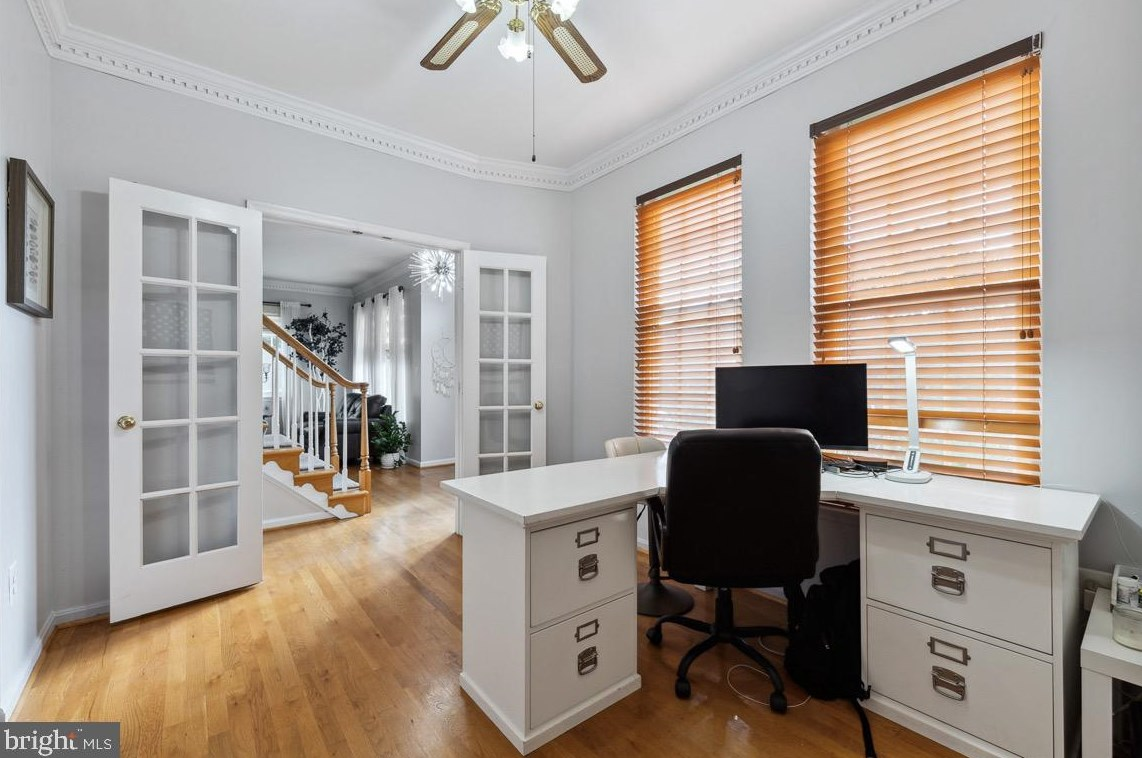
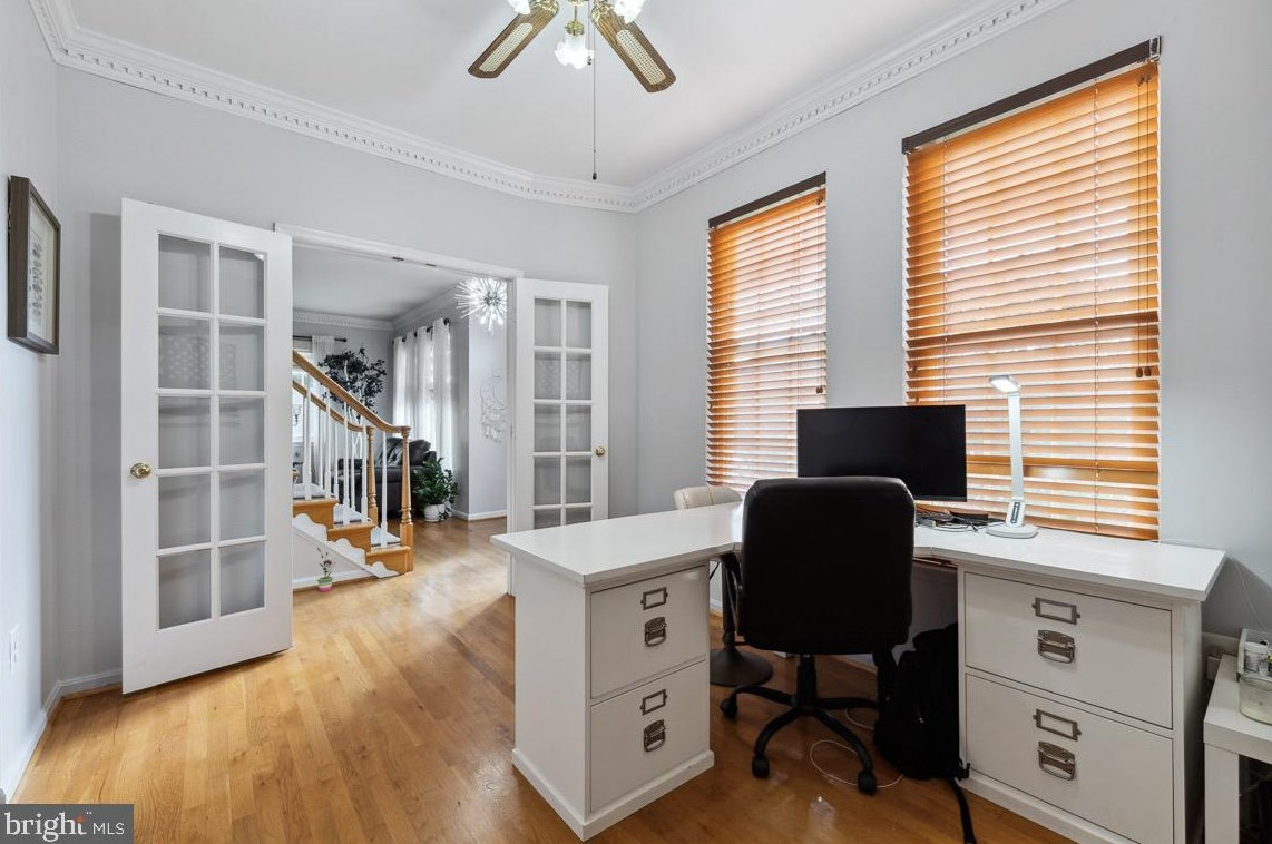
+ potted plant (329, 567)
